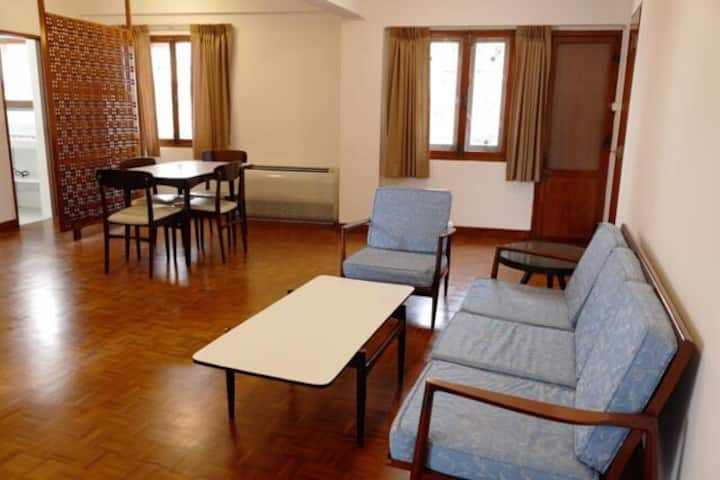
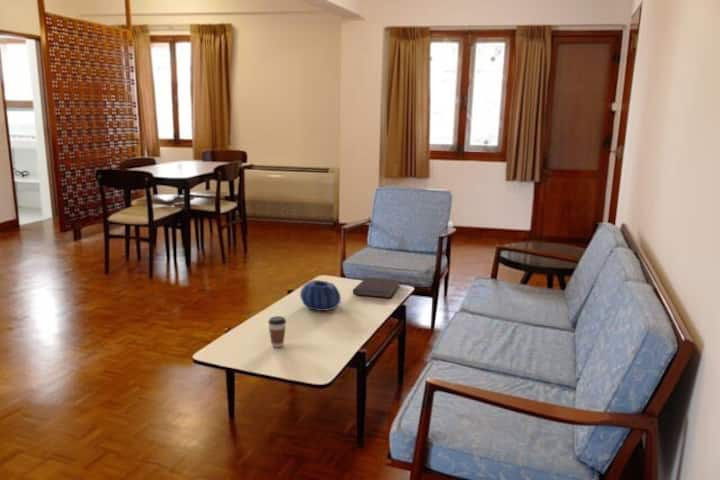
+ decorative bowl (320, 294)
+ coffee cup (277, 331)
+ notebook (377, 287)
